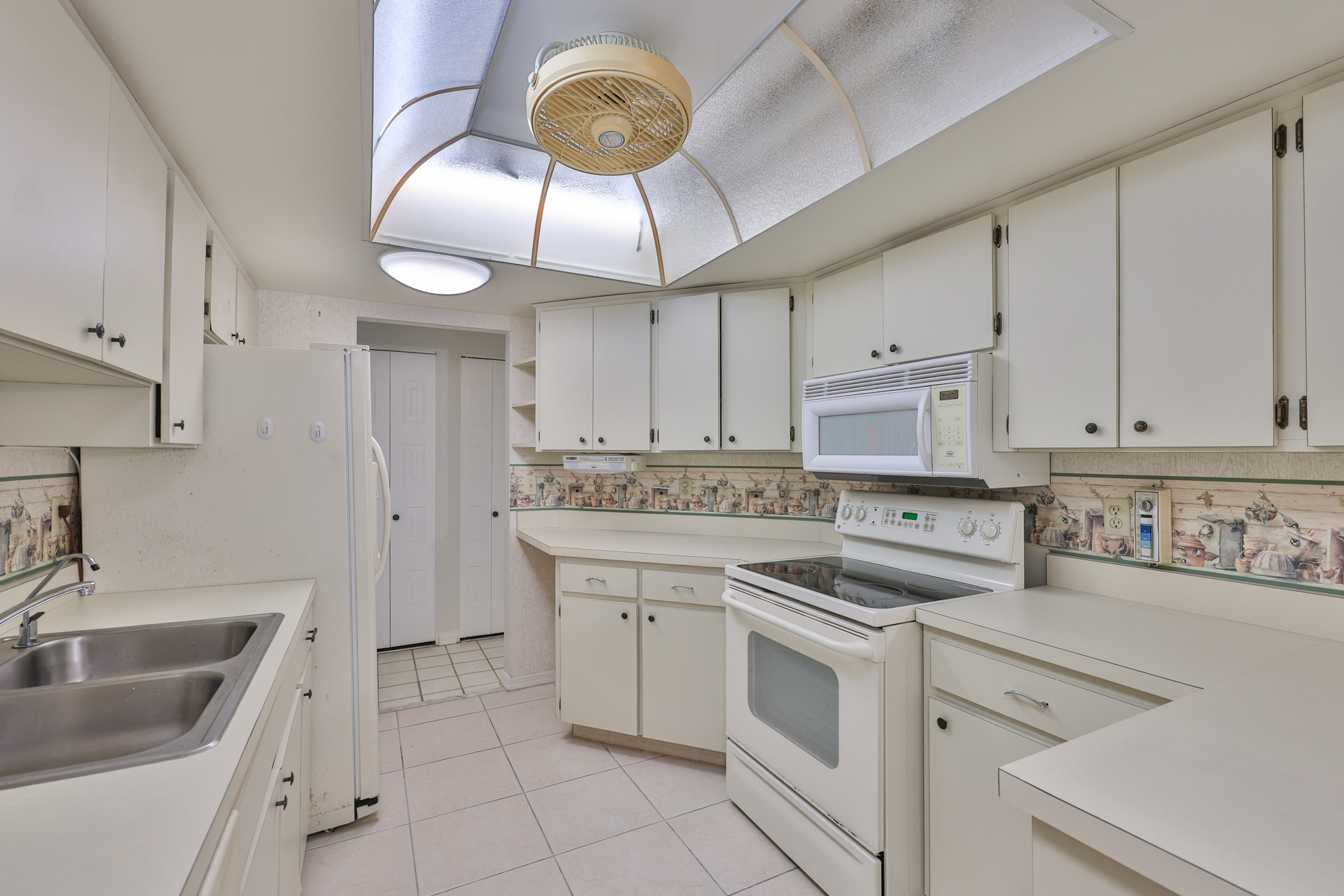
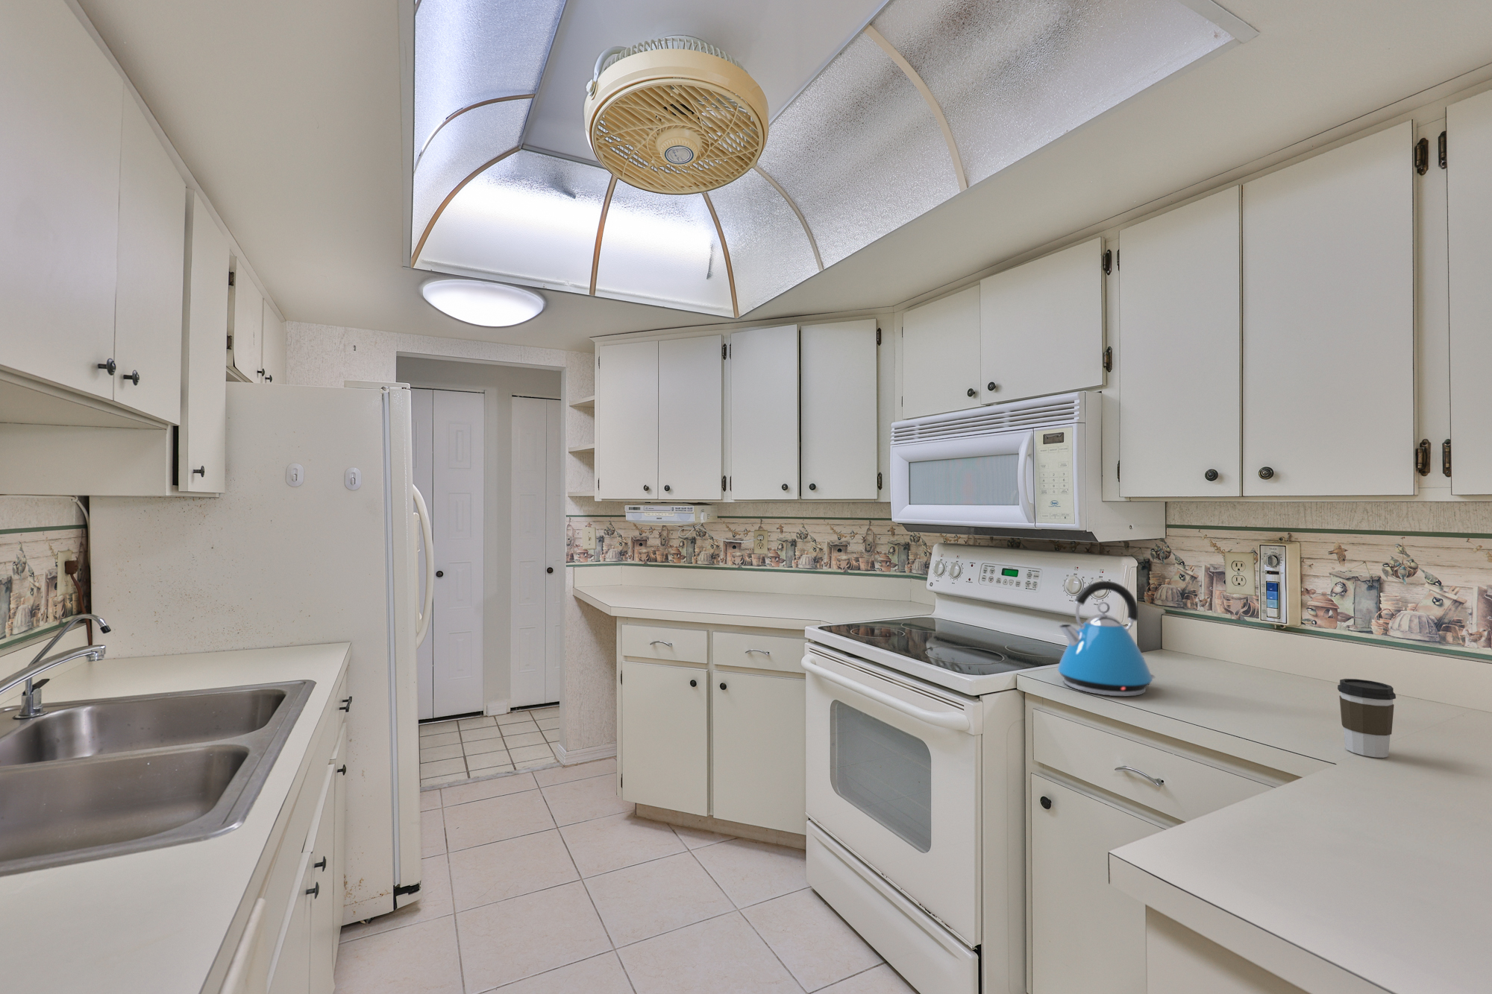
+ kettle (1107, 633)
+ coffee cup (1365, 718)
